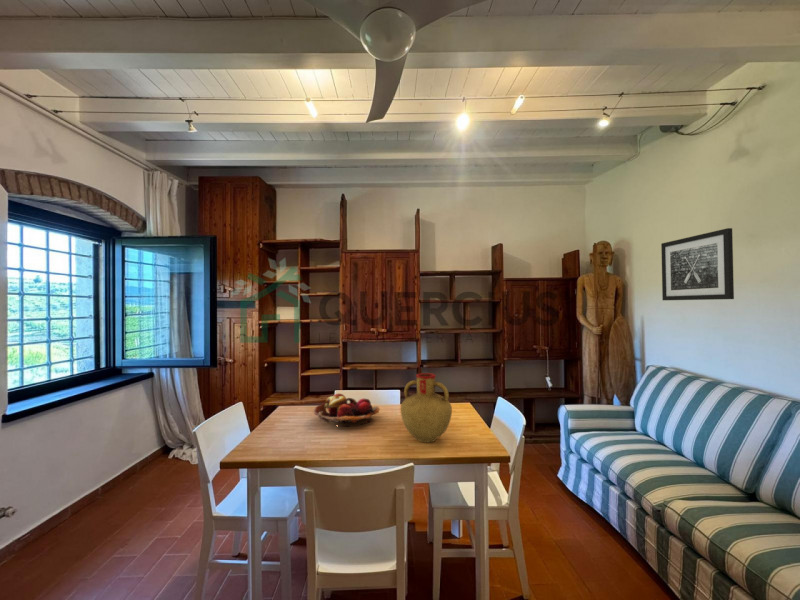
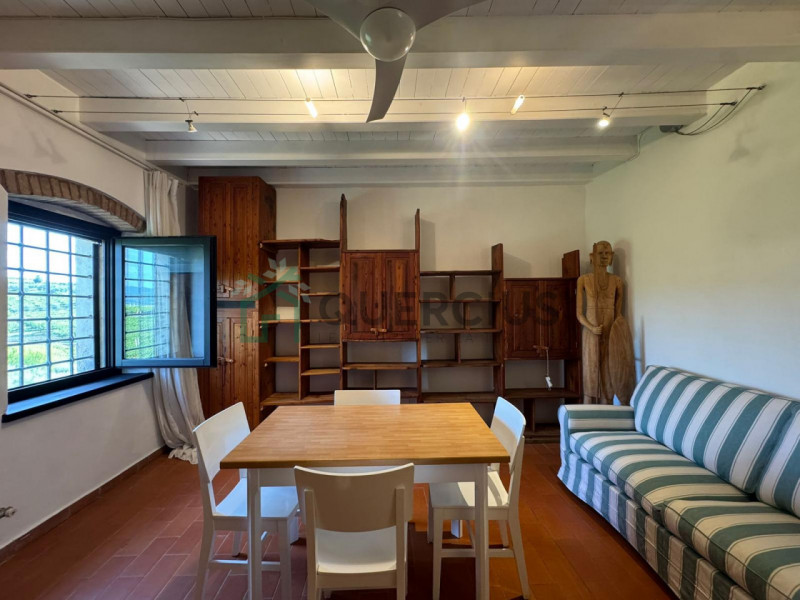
- fruit basket (345, 408)
- wall art (693, 268)
- vase (426, 406)
